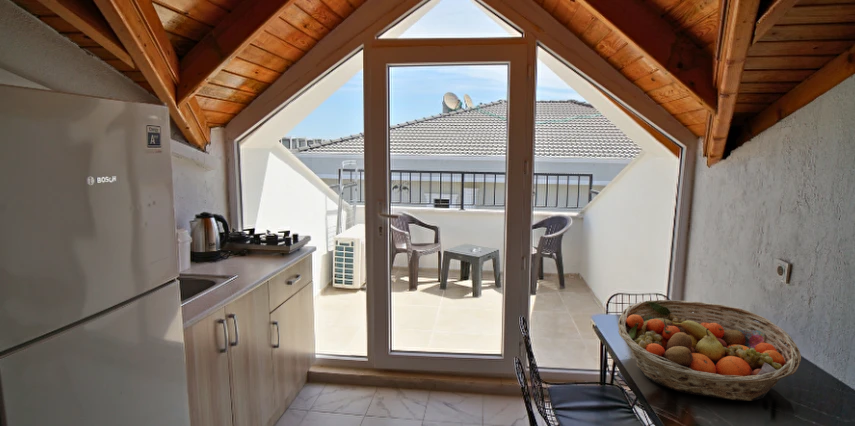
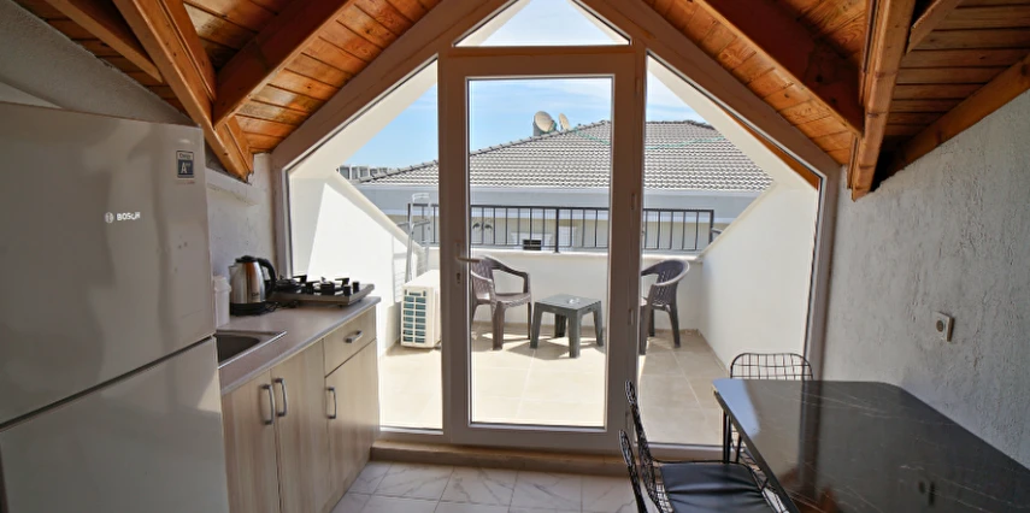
- fruit basket (701, 346)
